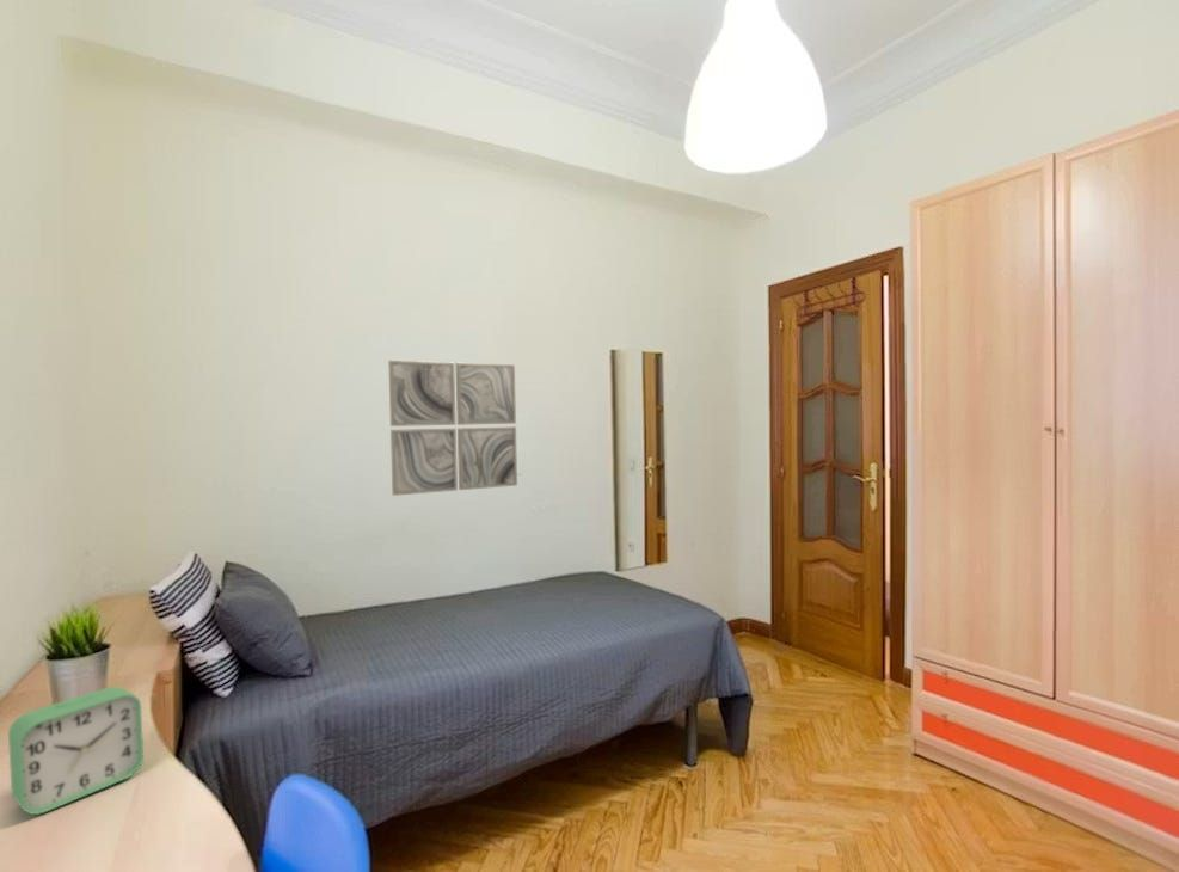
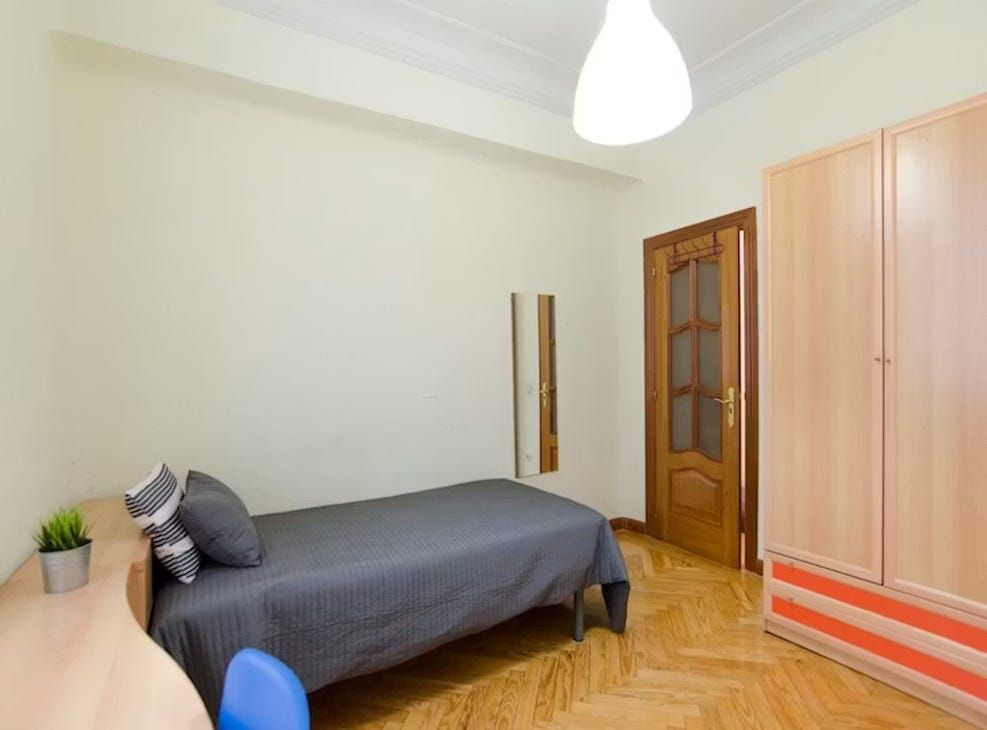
- alarm clock (78, 744)
- wall art (458, 424)
